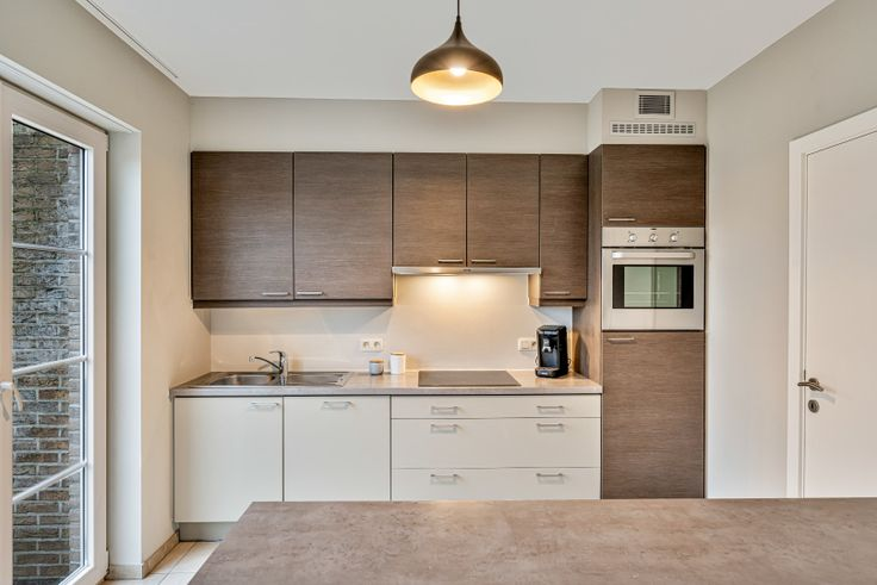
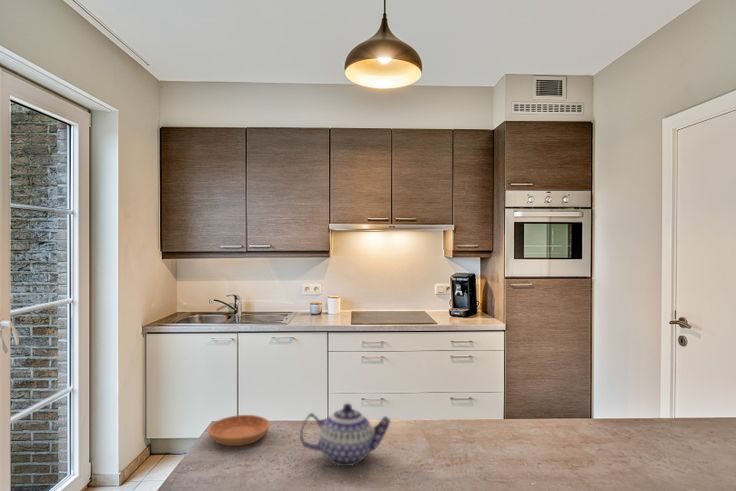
+ teapot (345, 430)
+ saucer (239, 430)
